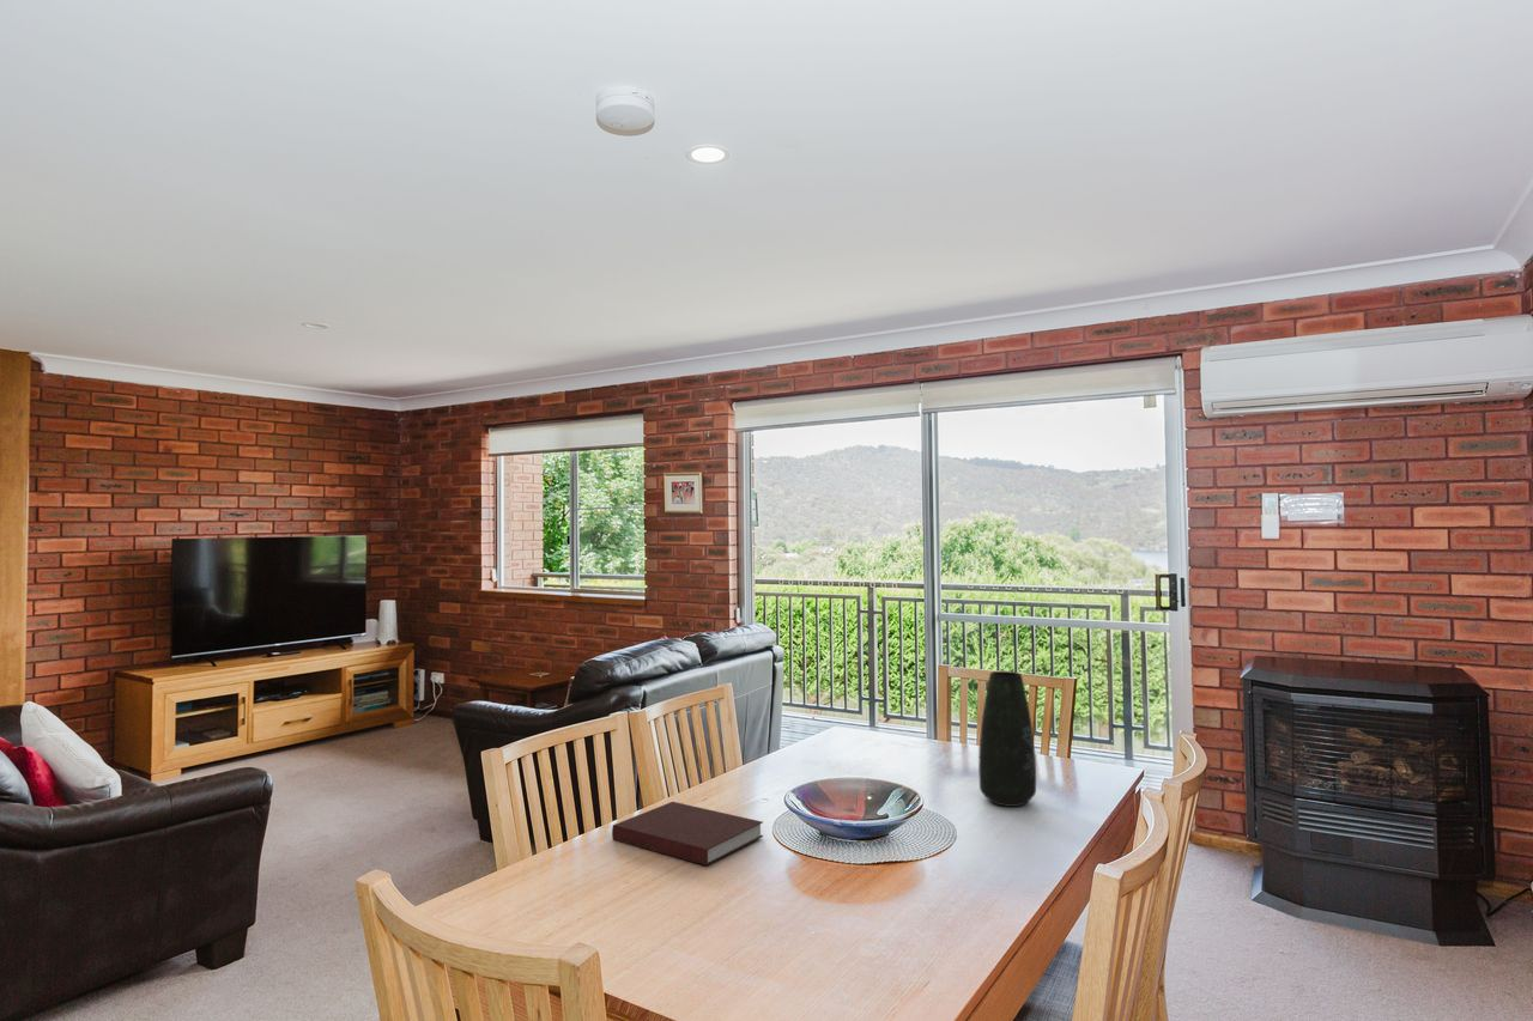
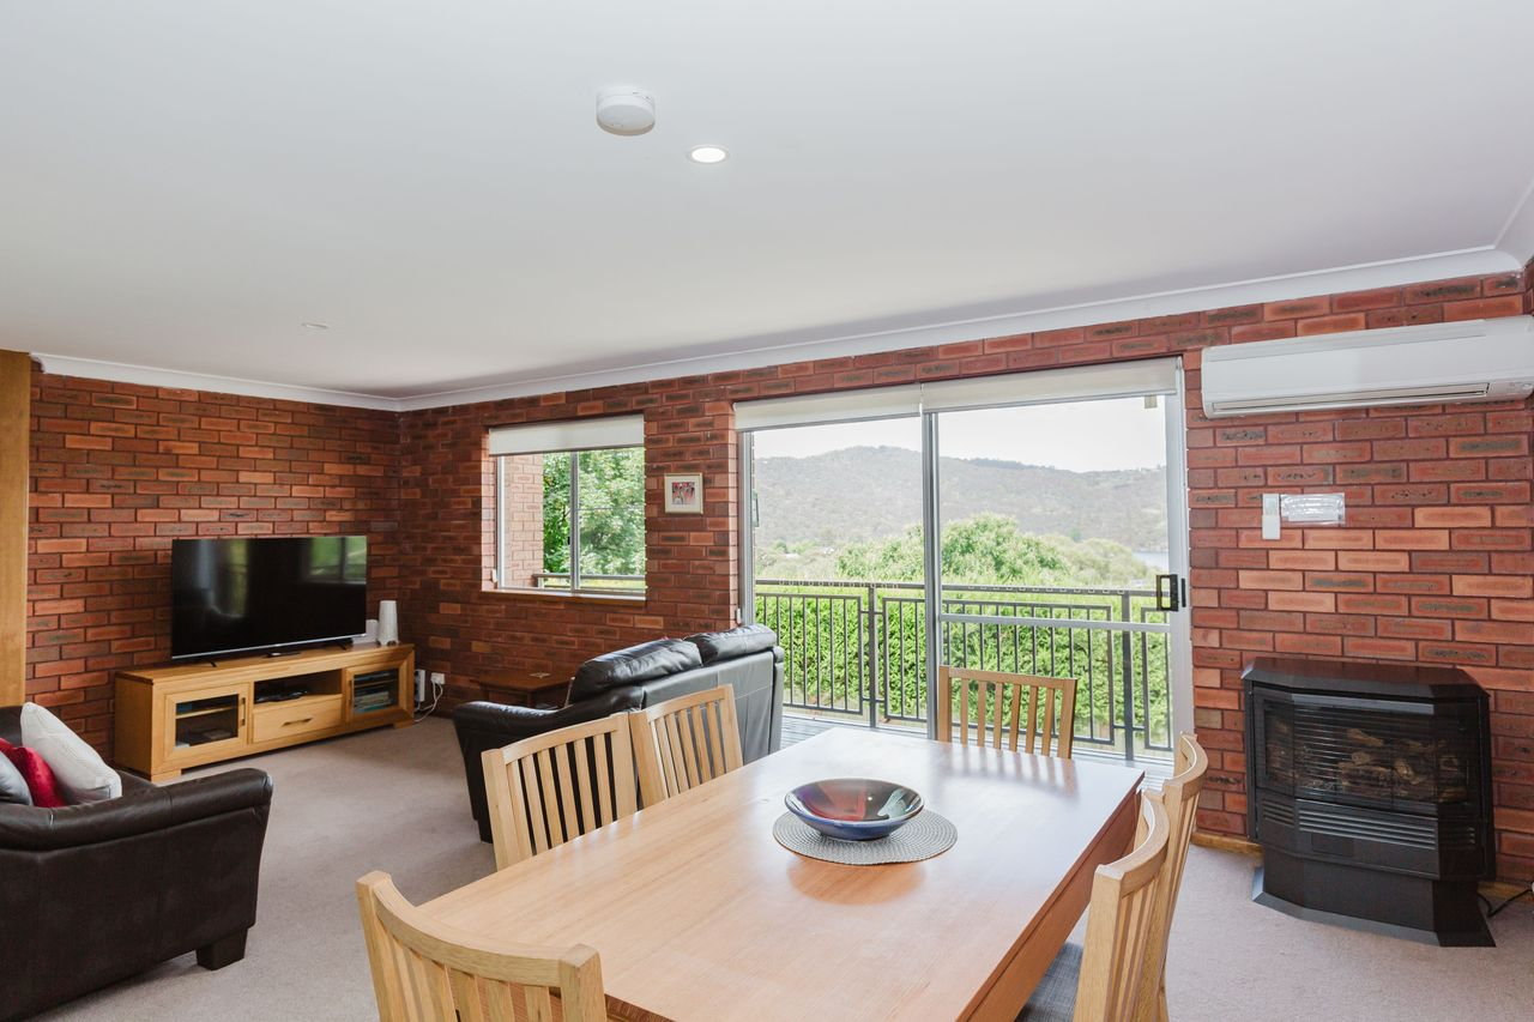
- vase (1006, 736)
- notebook (687, 831)
